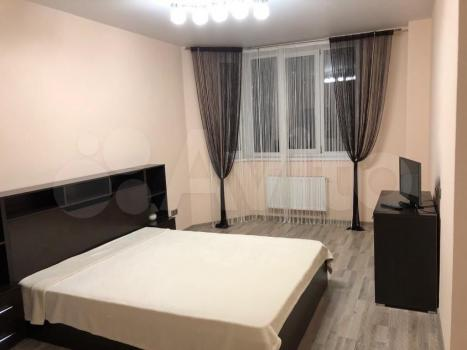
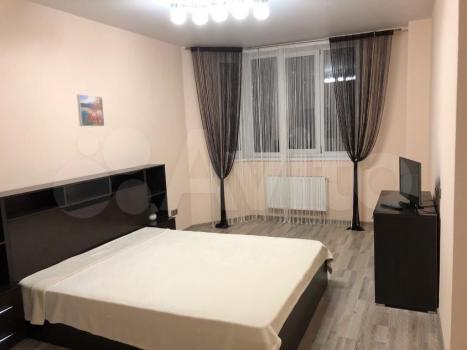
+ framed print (91, 111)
